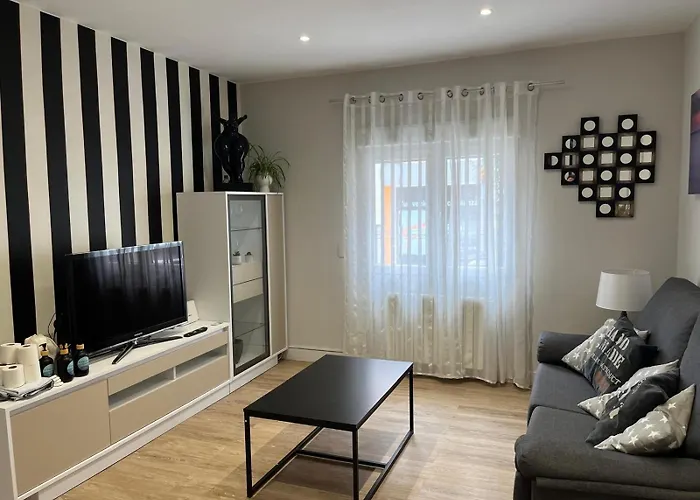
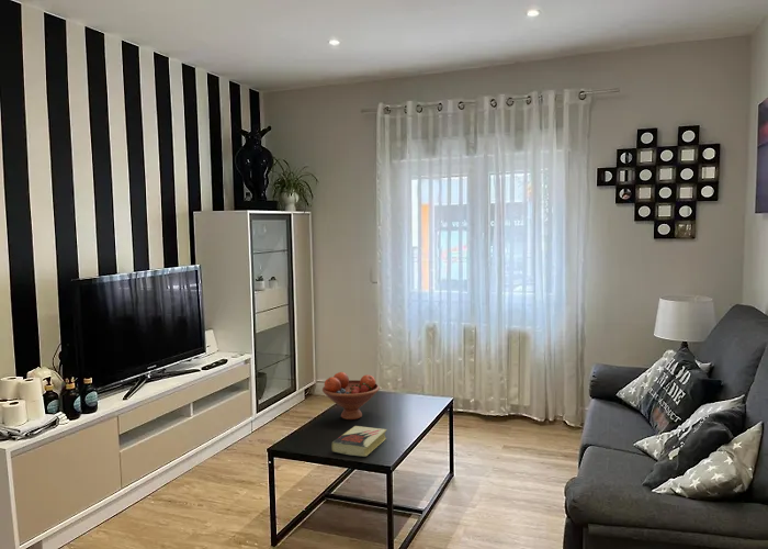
+ fruit bowl (351, 395)
+ book (360, 440)
